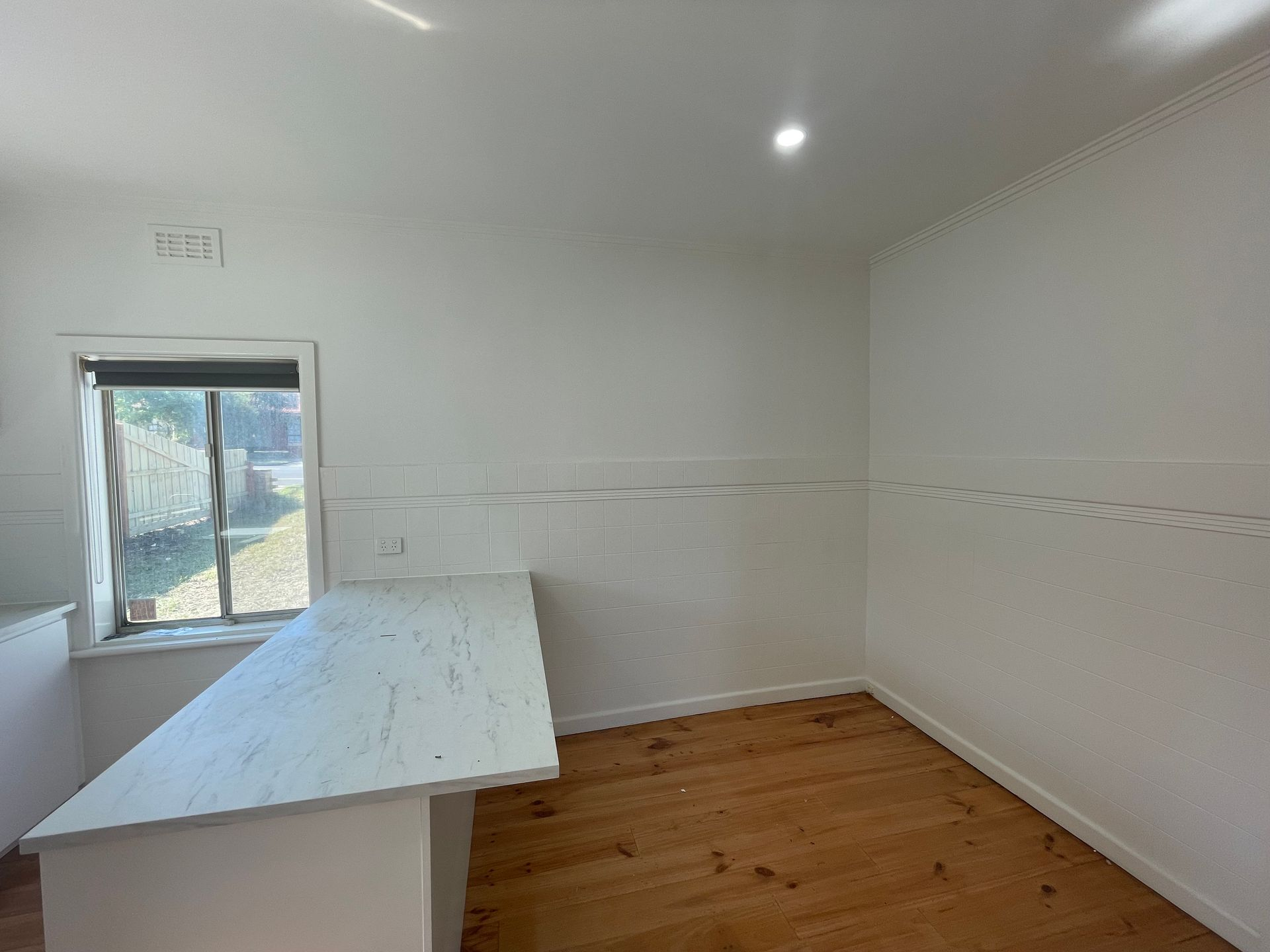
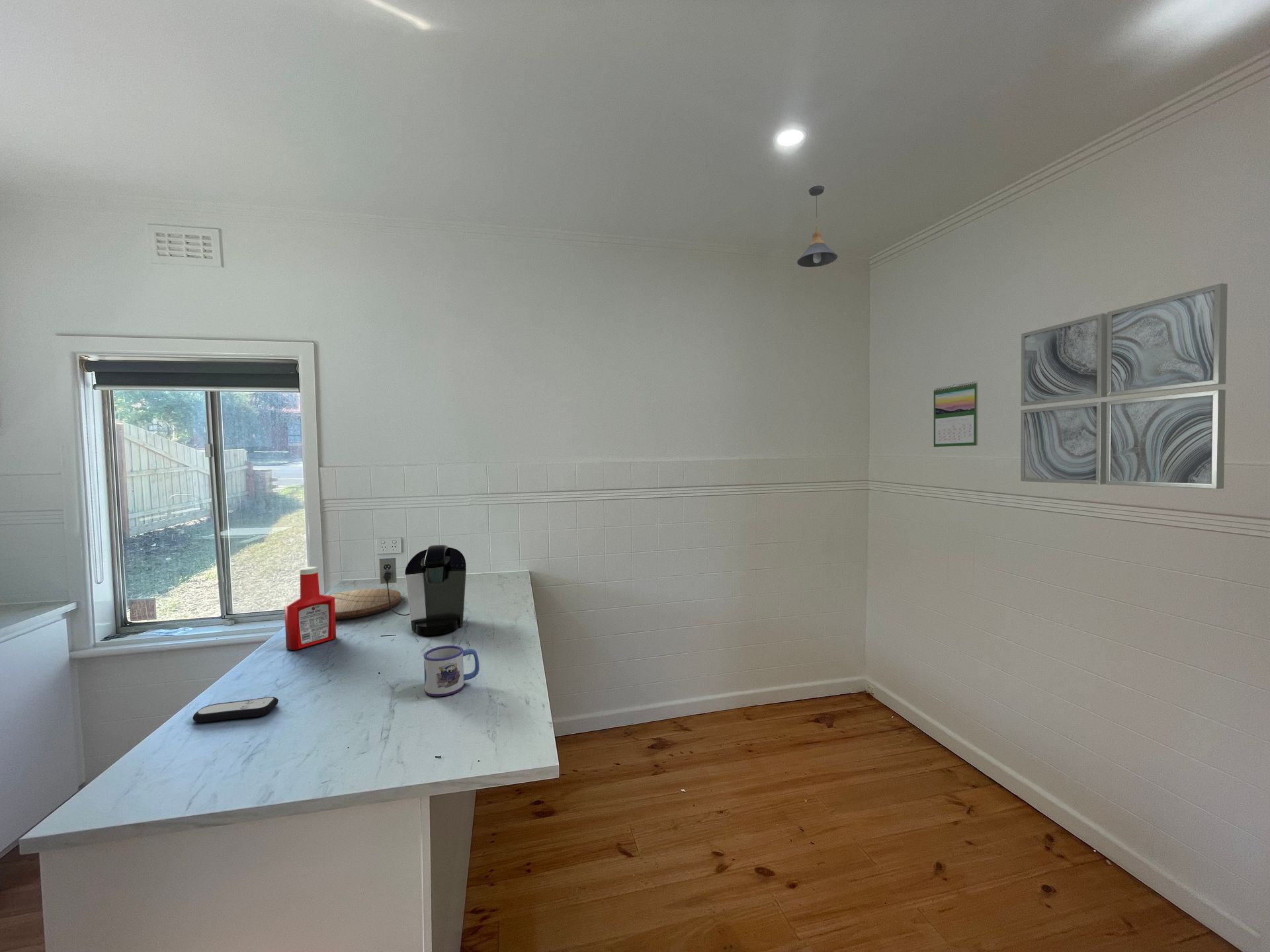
+ coffee maker (421, 586)
+ cutting board (353, 603)
+ soap bottle (310, 605)
+ remote control (236, 709)
+ wall art (1107, 397)
+ calendar (954, 415)
+ pendant light (817, 227)
+ mug (452, 668)
